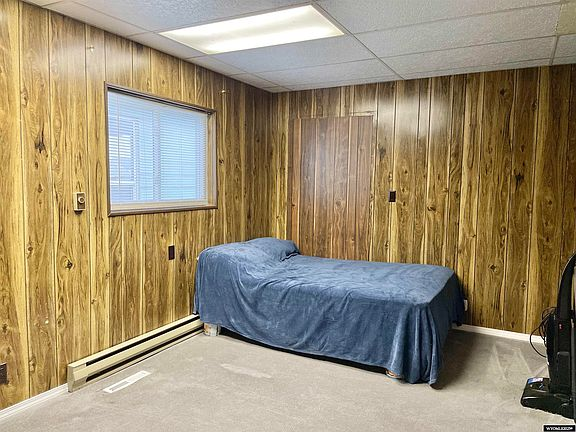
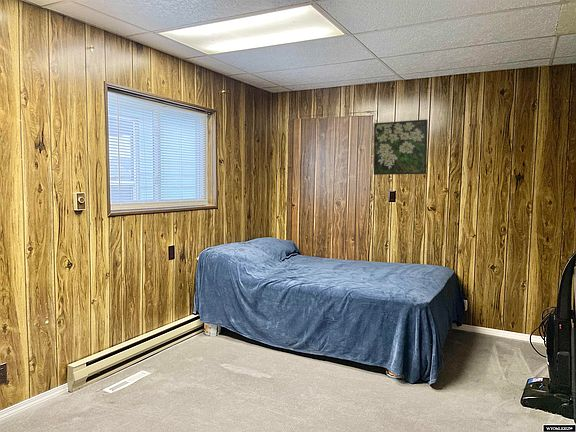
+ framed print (399, 148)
